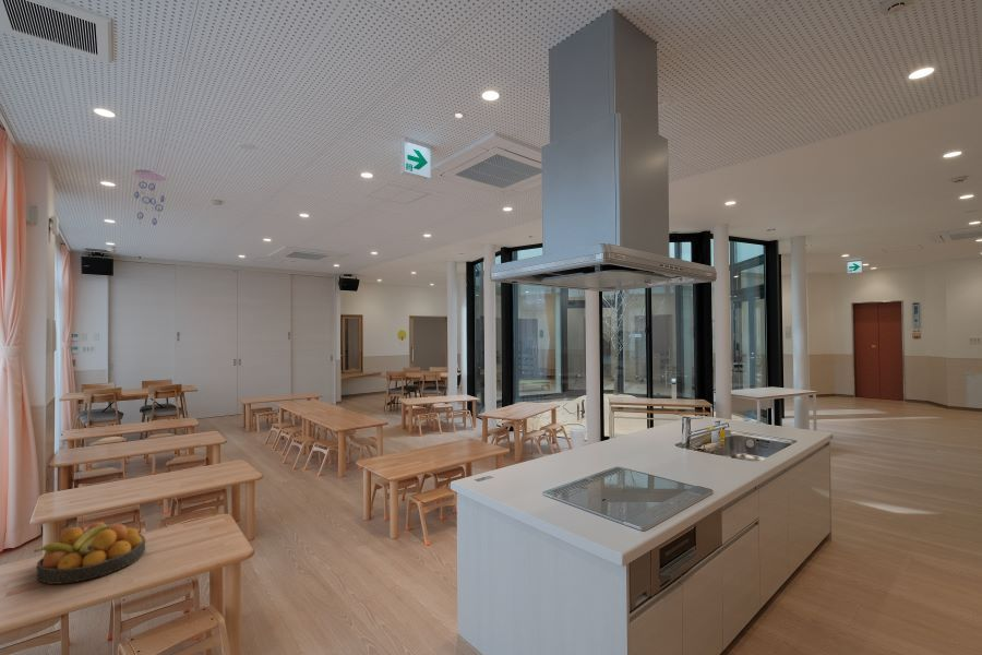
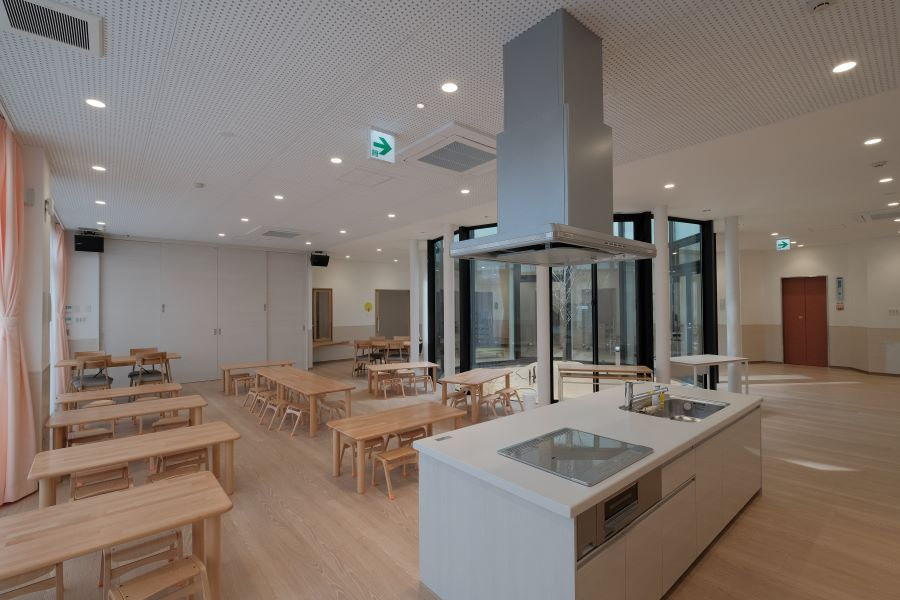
- fruit bowl (94, 544)
- ceiling mobile (149, 201)
